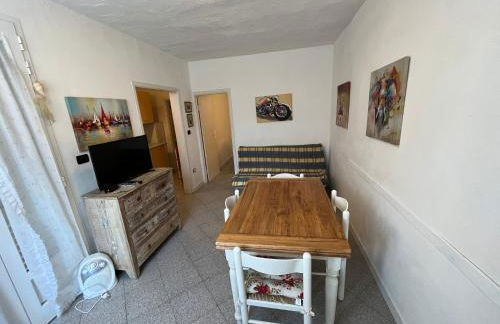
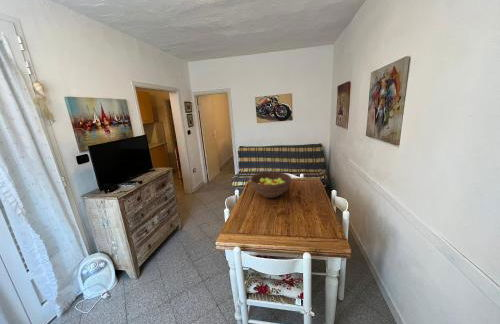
+ fruit bowl (271, 186)
